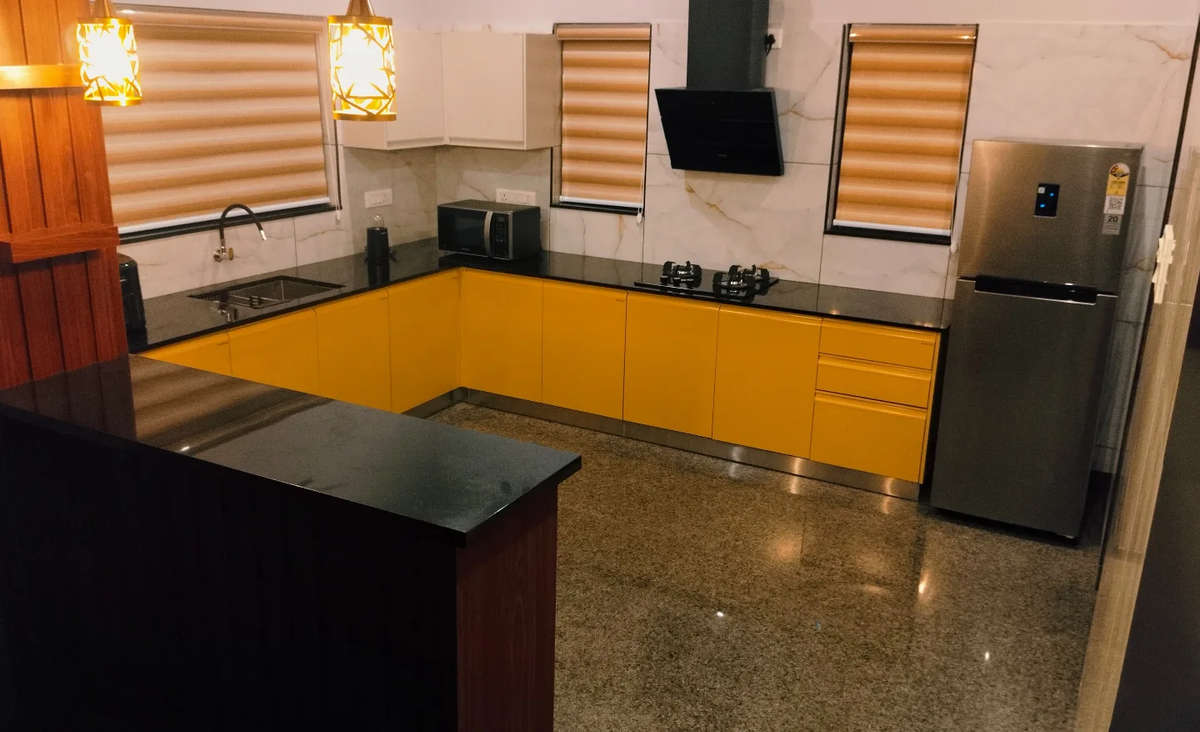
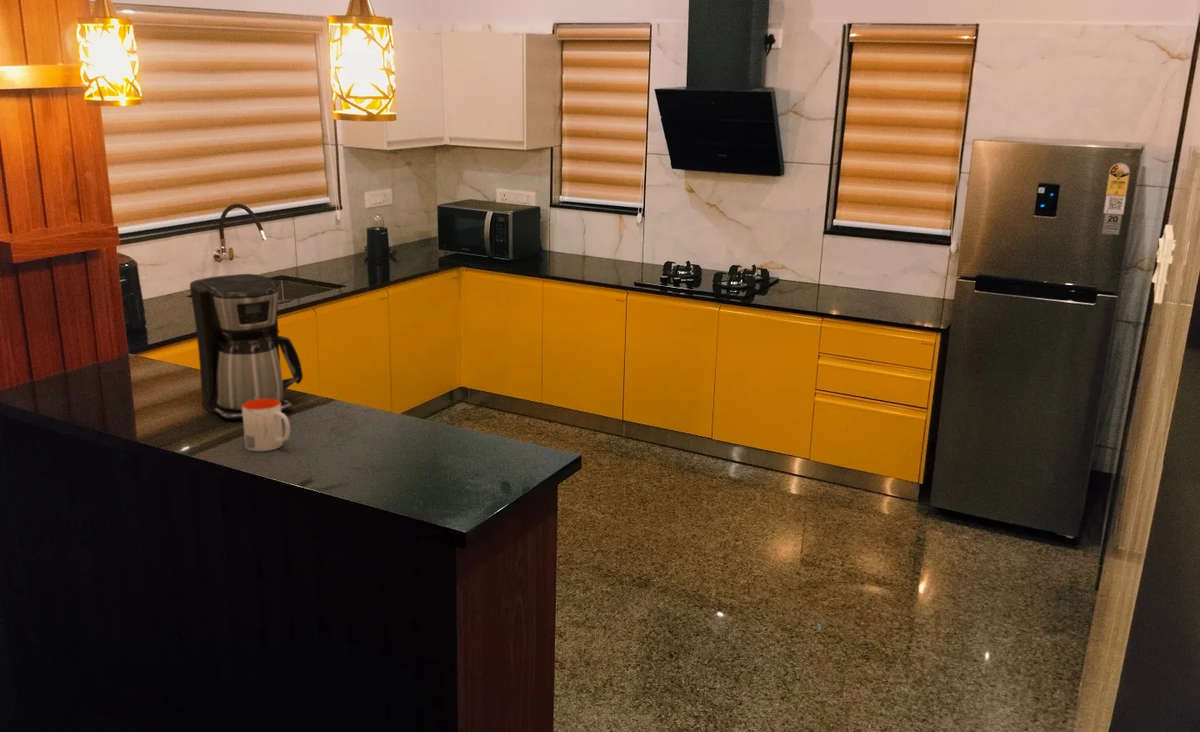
+ mug (268, 425)
+ coffee maker (247, 340)
